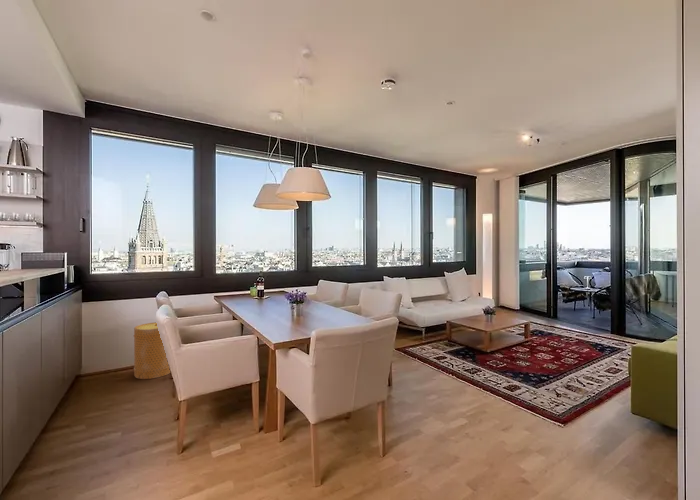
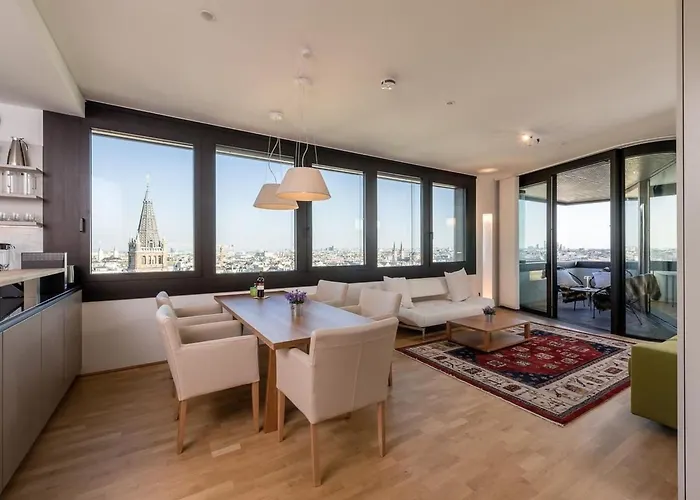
- basket (154, 349)
